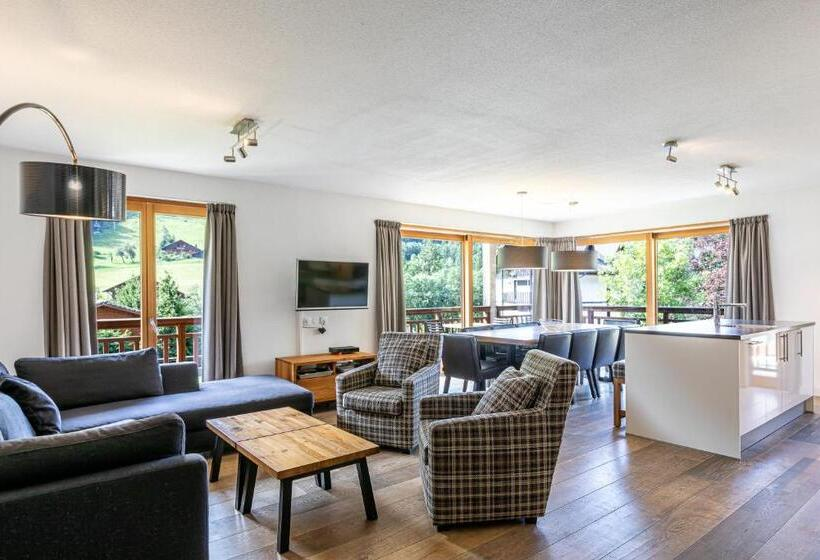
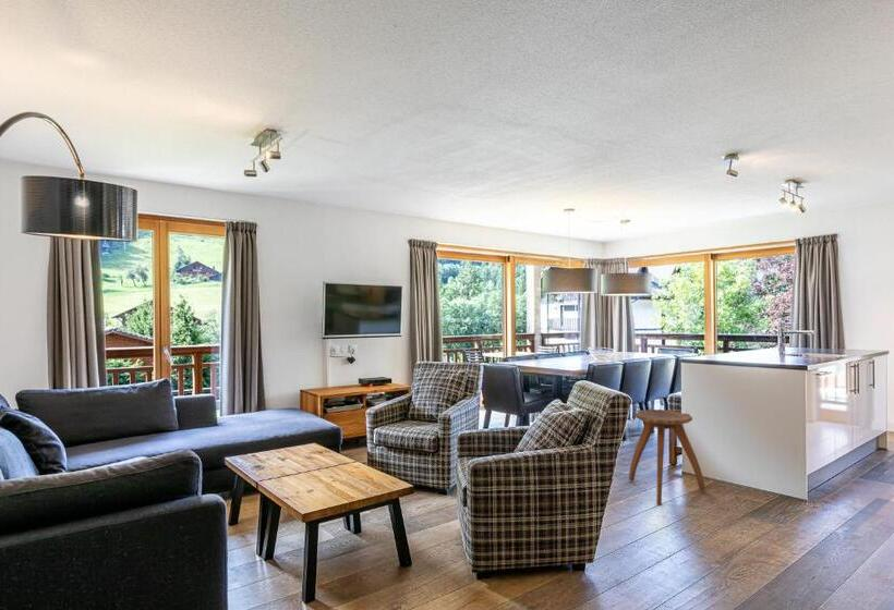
+ stool (657, 453)
